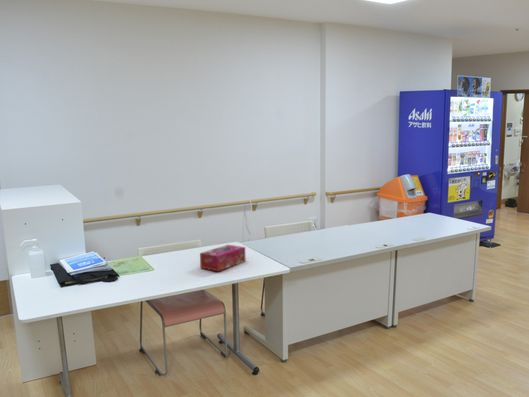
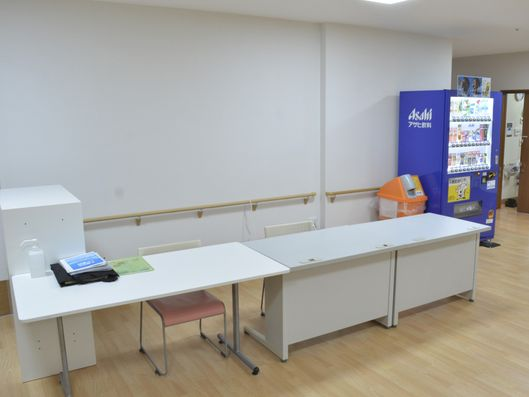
- tissue box (223, 257)
